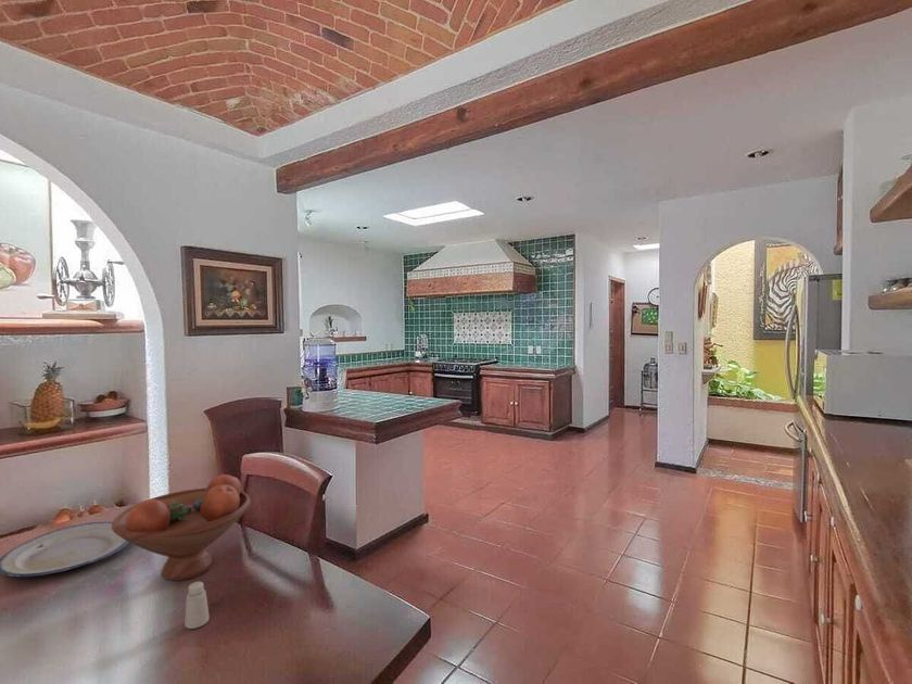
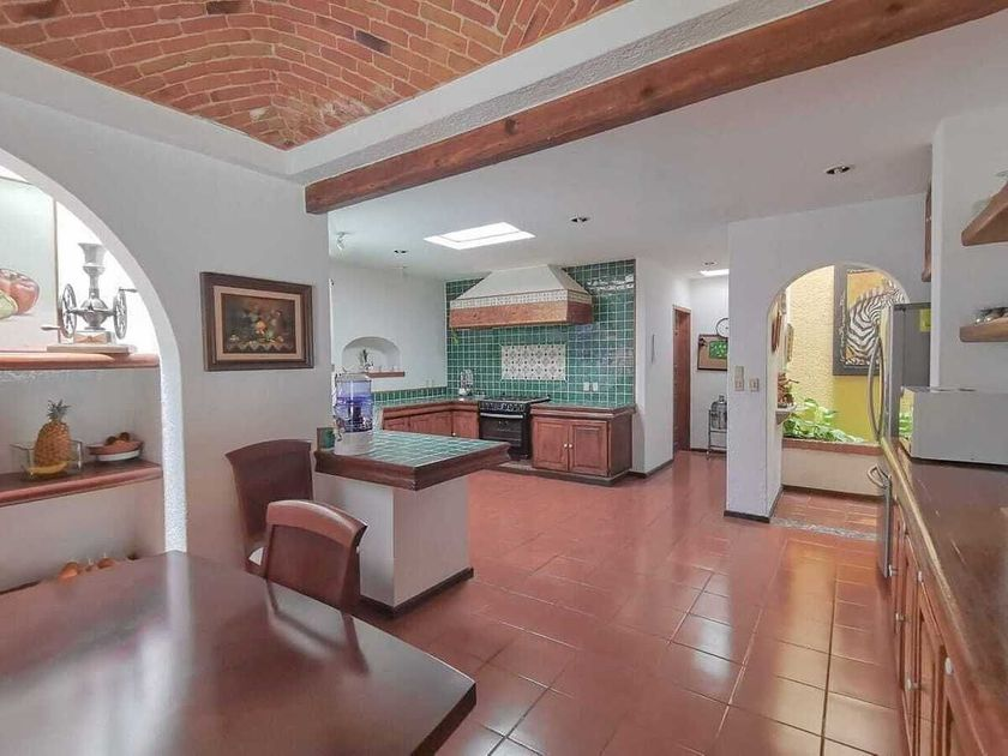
- saltshaker (195, 603)
- fruit bowl (186, 527)
- plate (69, 549)
